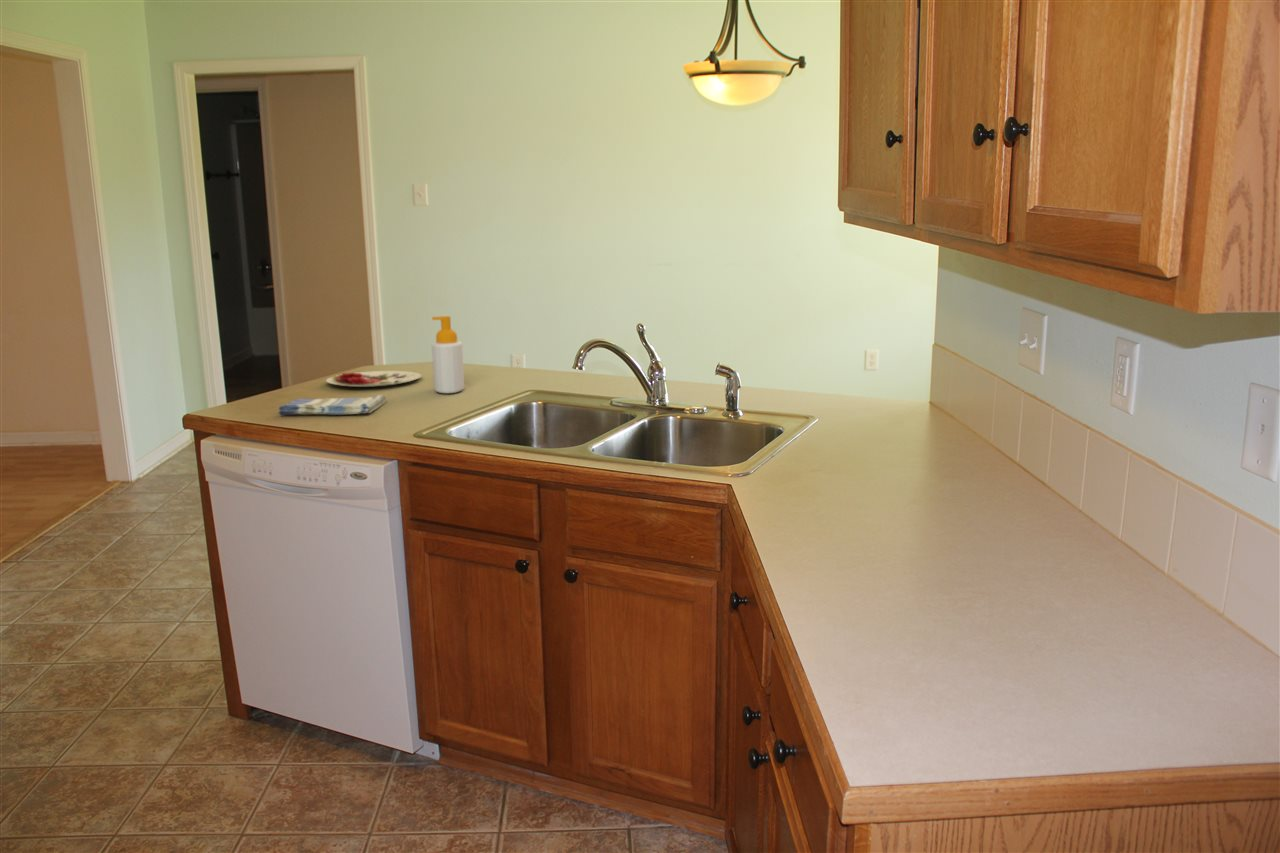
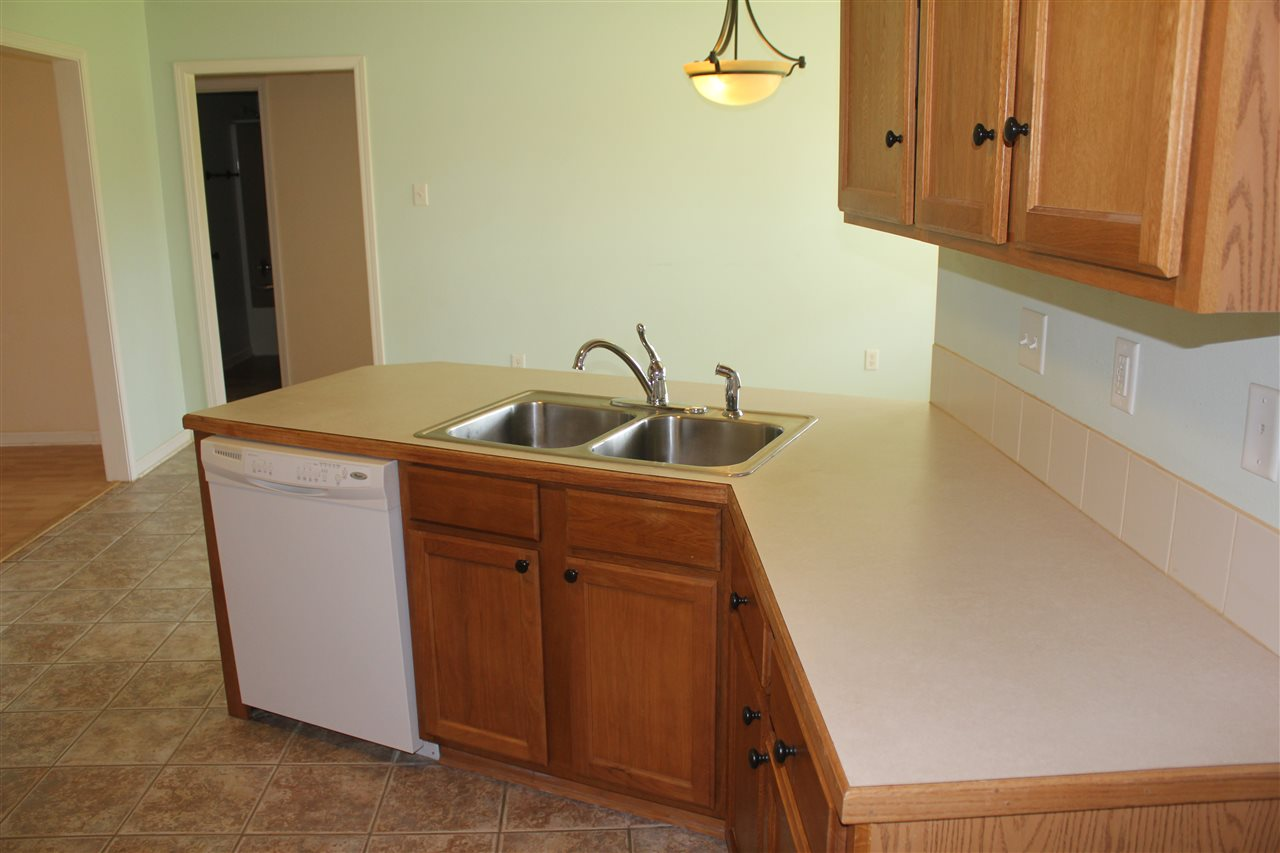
- dish towel (334, 403)
- plate (374, 377)
- soap bottle (447, 353)
